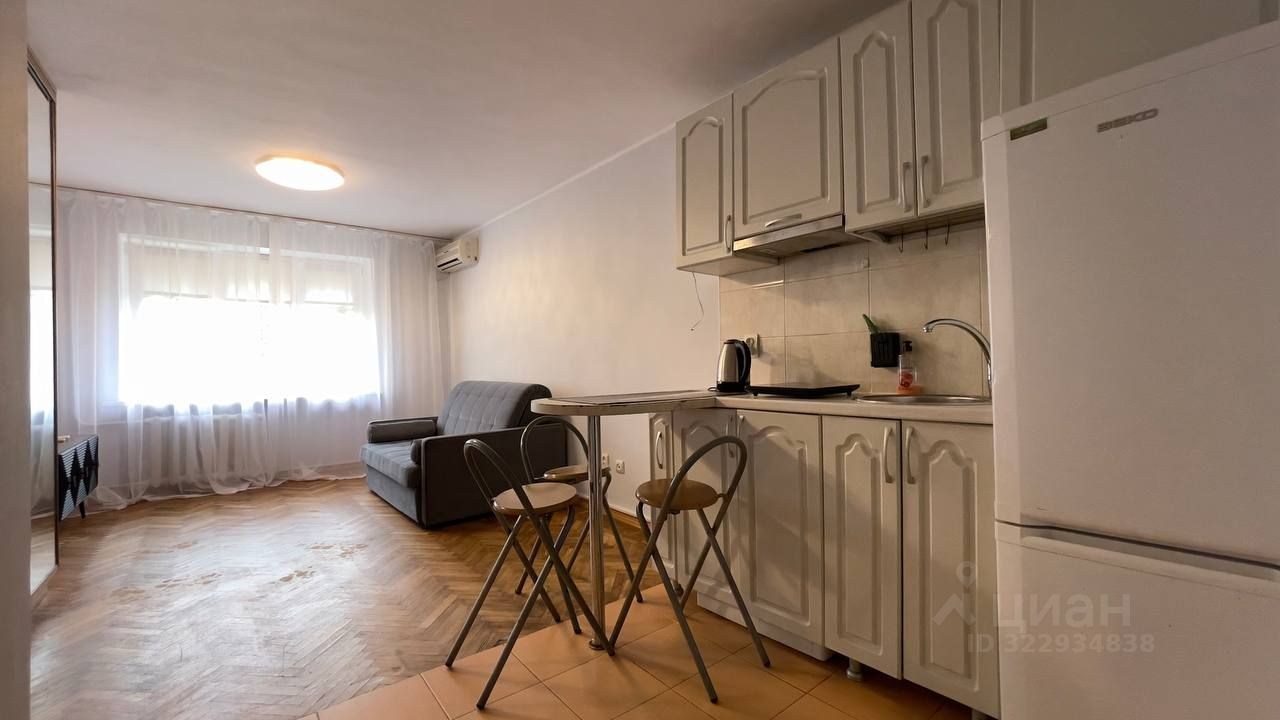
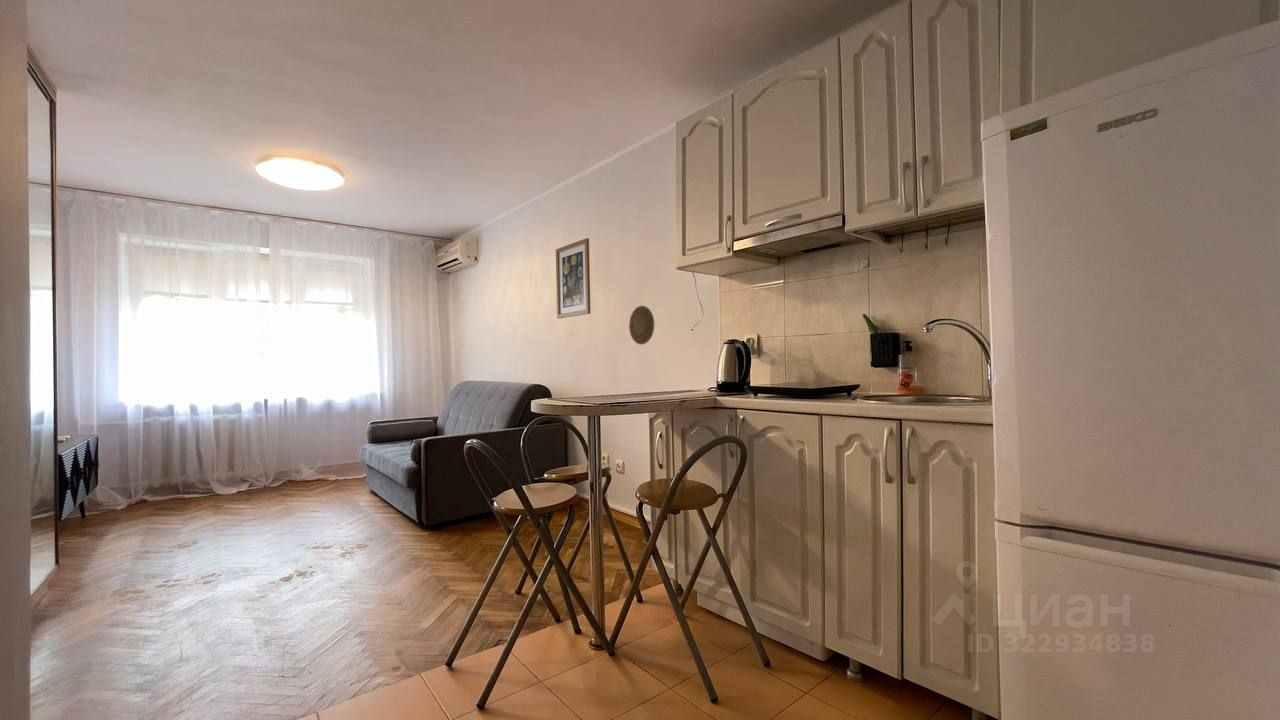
+ wall art (572, 280)
+ decorative plate (640, 325)
